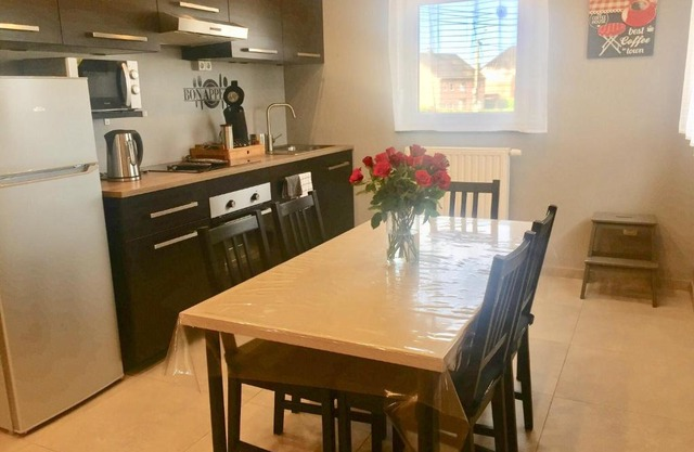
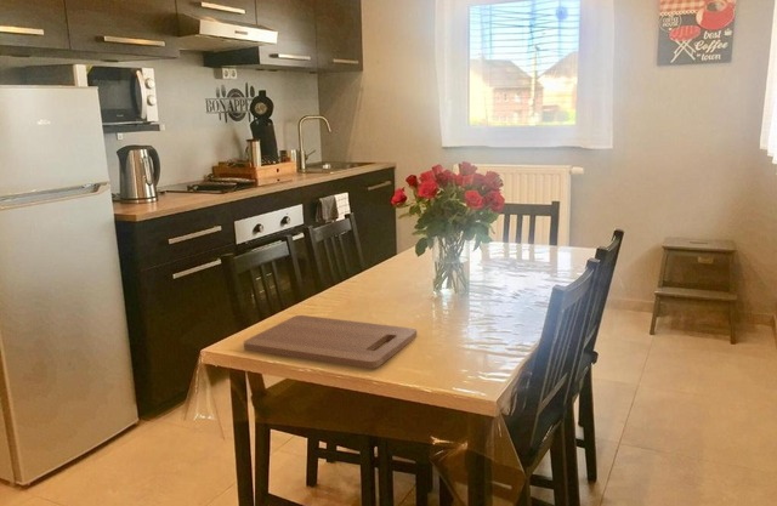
+ cutting board (331, 339)
